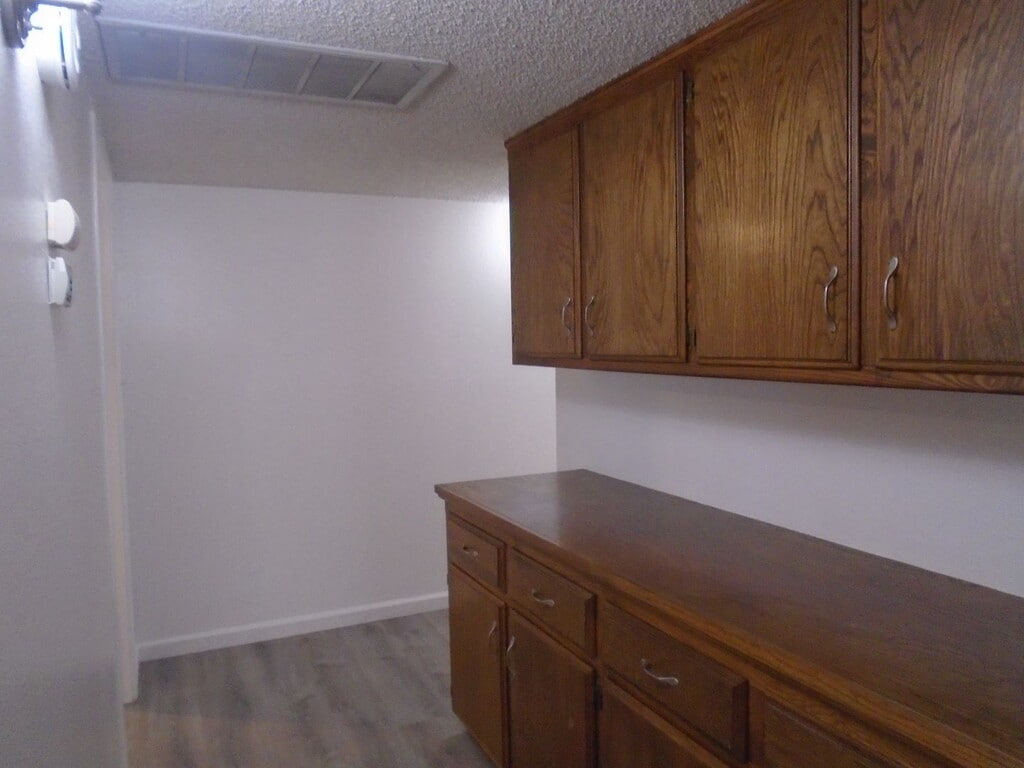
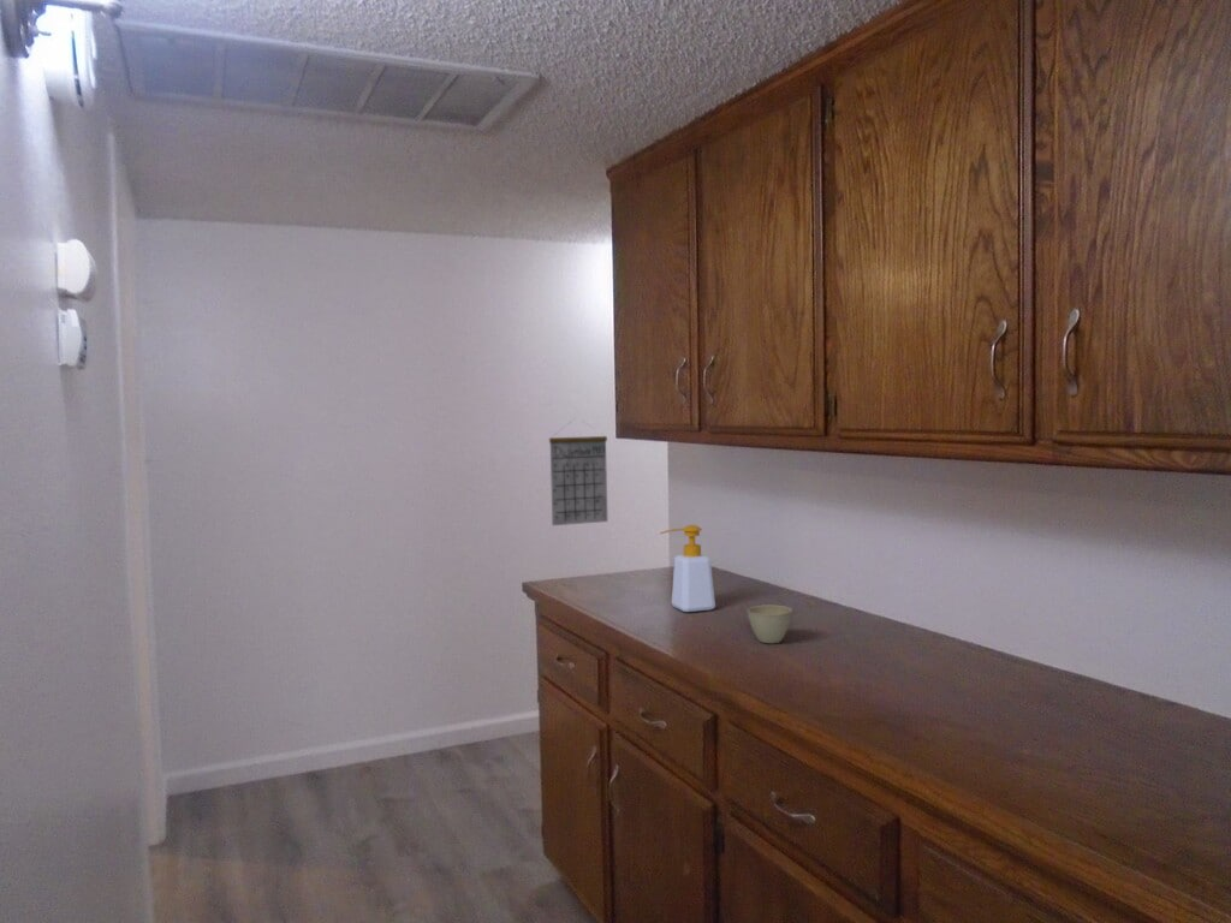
+ flower pot (769, 625)
+ calendar (578, 470)
+ soap bottle (684, 567)
